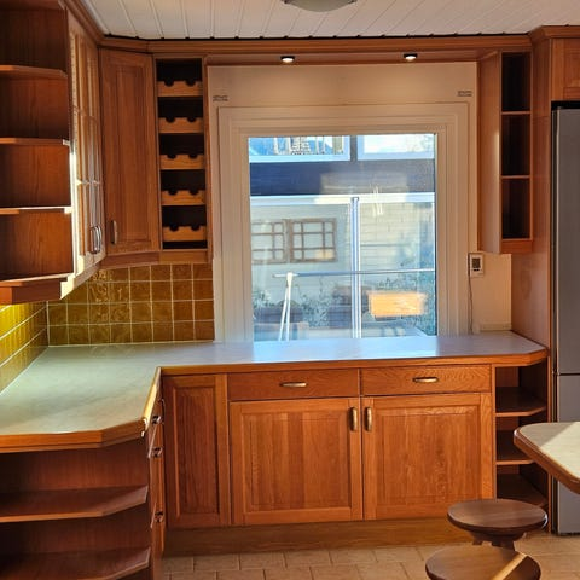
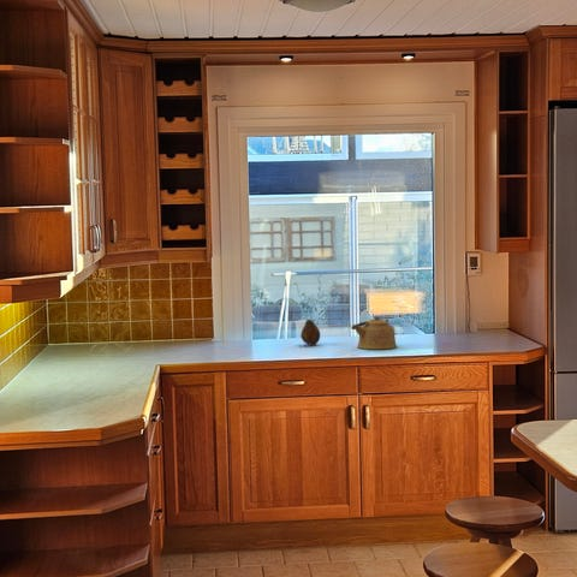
+ fruit (310, 332)
+ kettle (373, 331)
